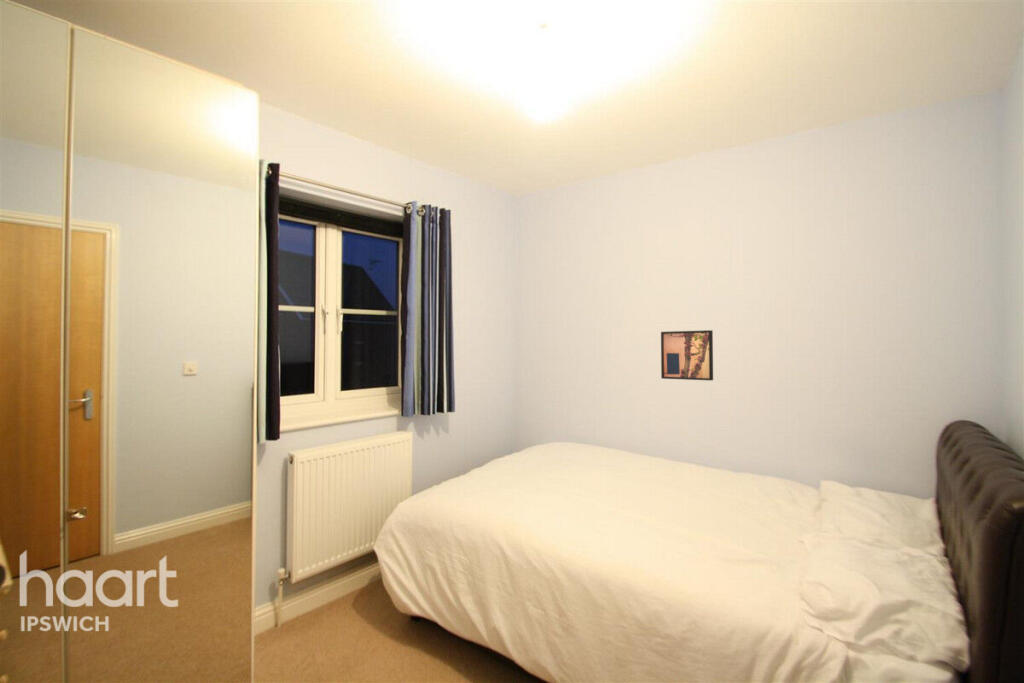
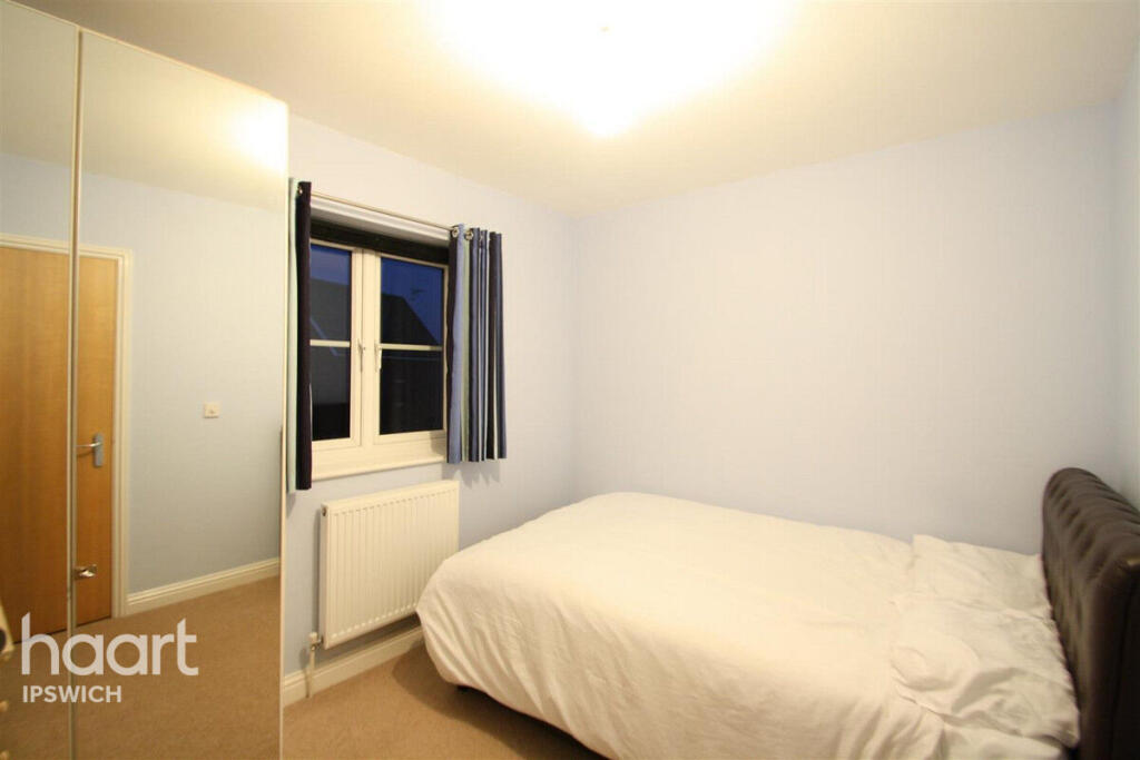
- wall art (686, 355)
